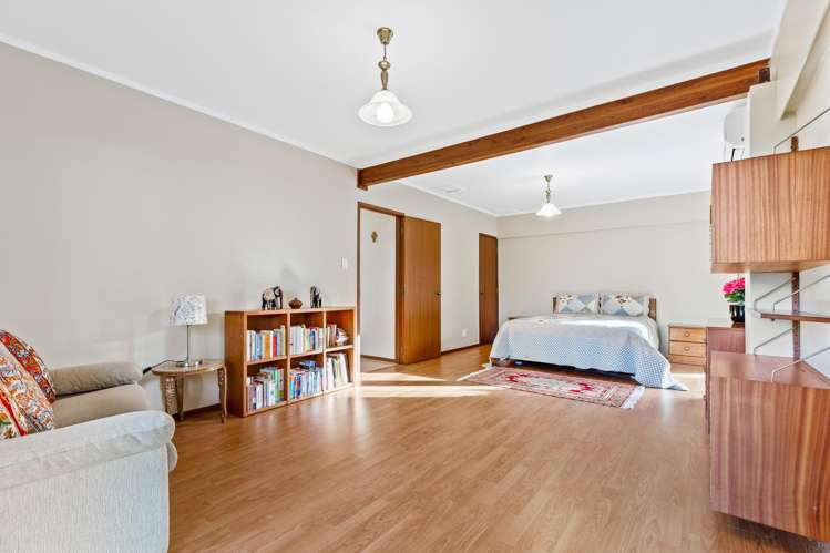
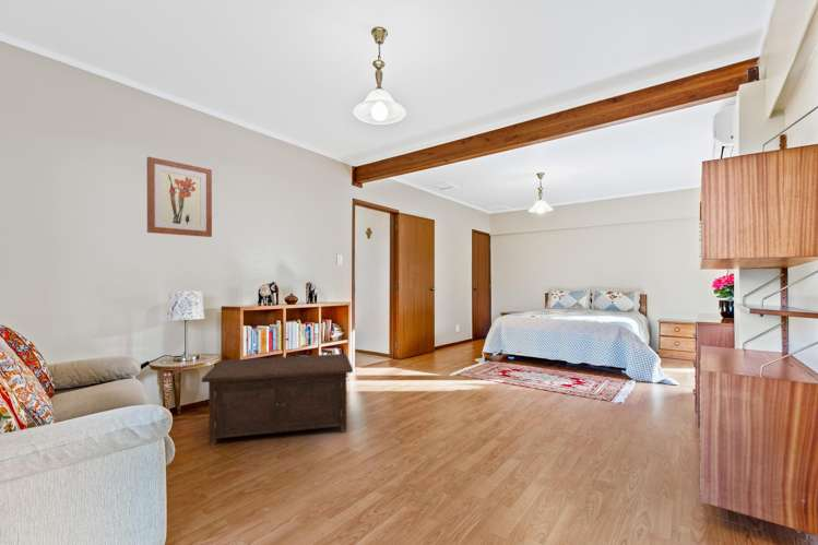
+ wall art (180, 199)
+ cabinet (283, 394)
